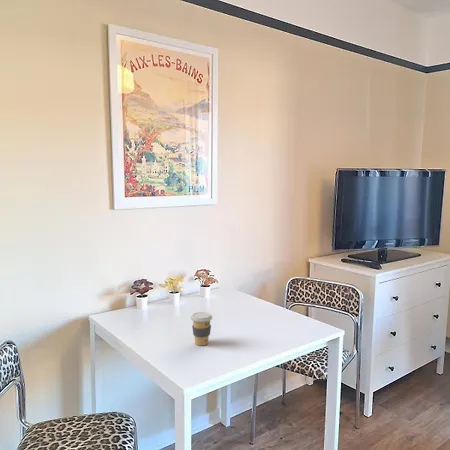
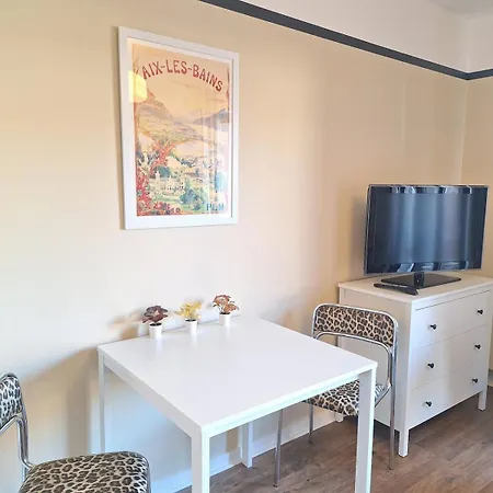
- coffee cup (201, 329)
